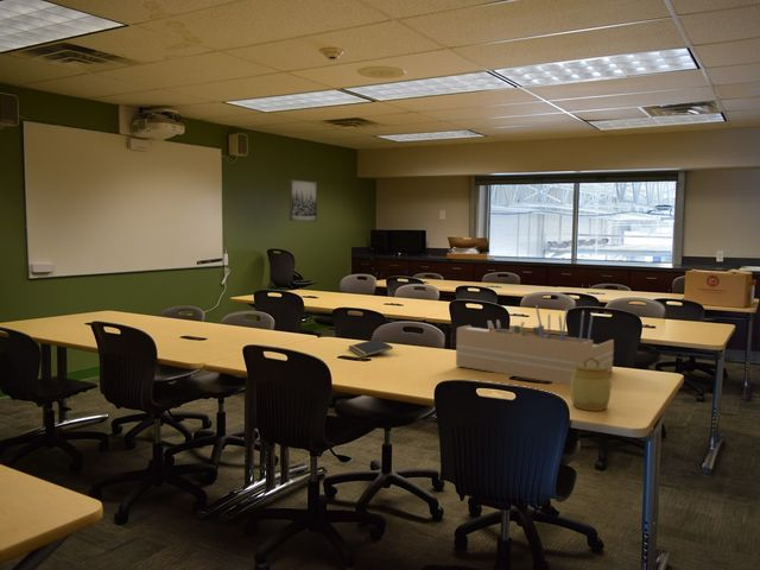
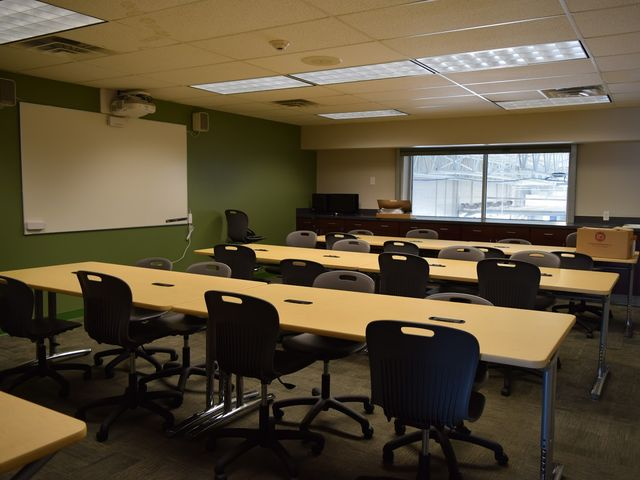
- wall art (303, 201)
- jar (590, 381)
- desk organizer (533, 334)
- notepad (369, 347)
